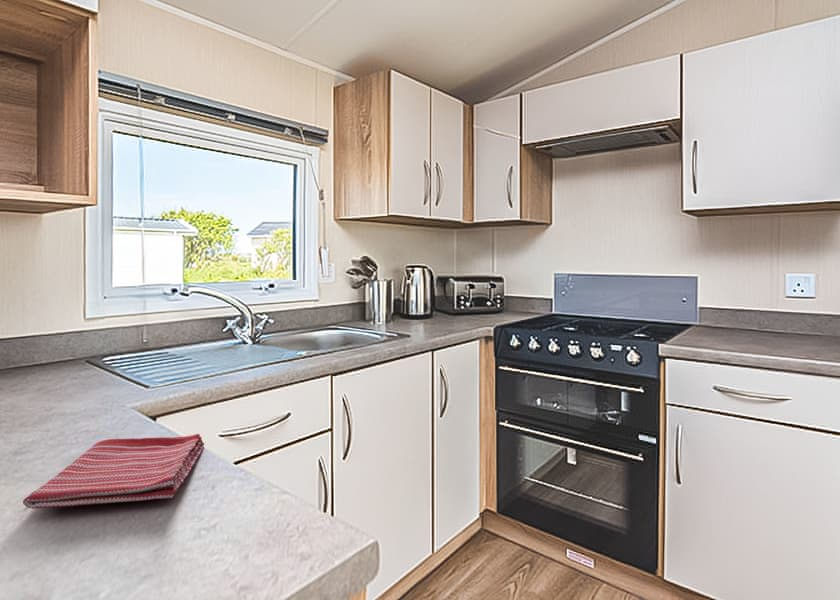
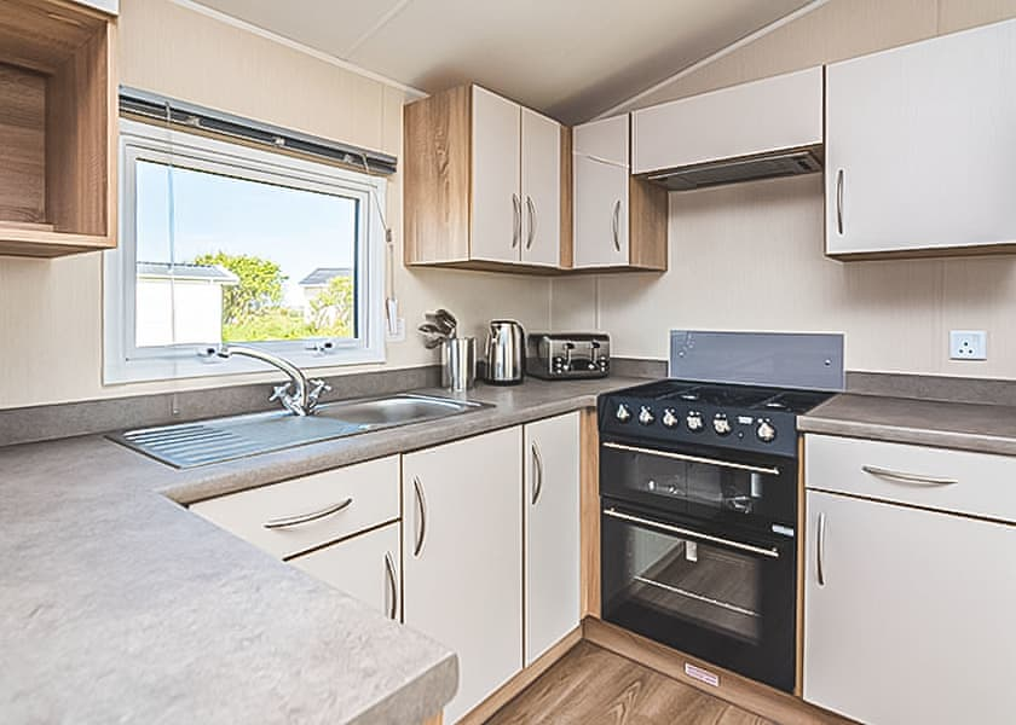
- dish towel (129, 465)
